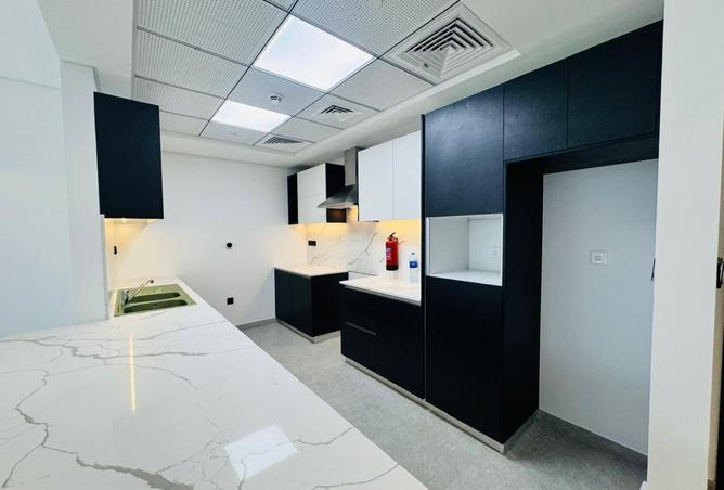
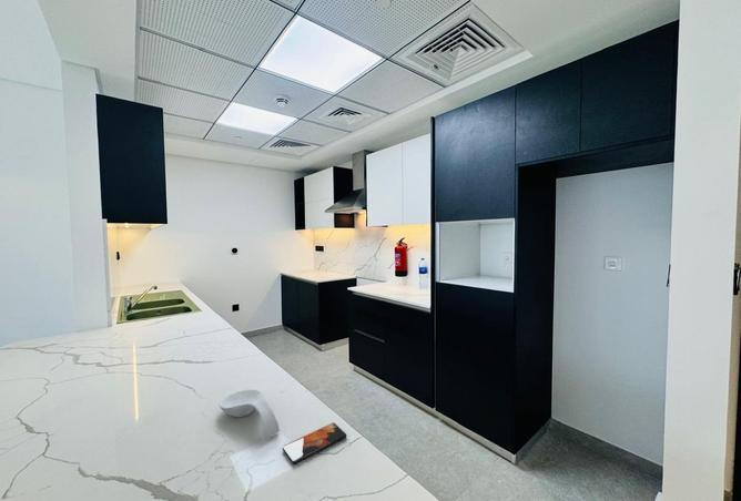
+ spoon rest (251, 406)
+ smartphone (315, 441)
